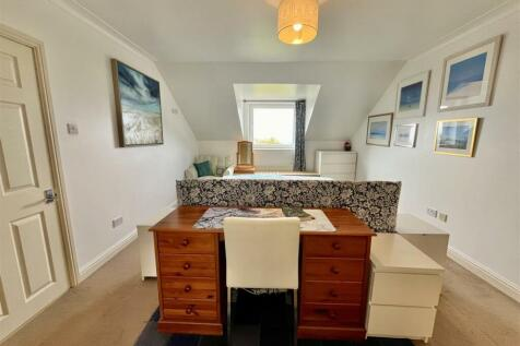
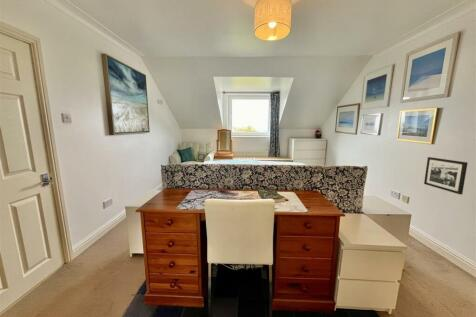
+ picture frame (443, 174)
